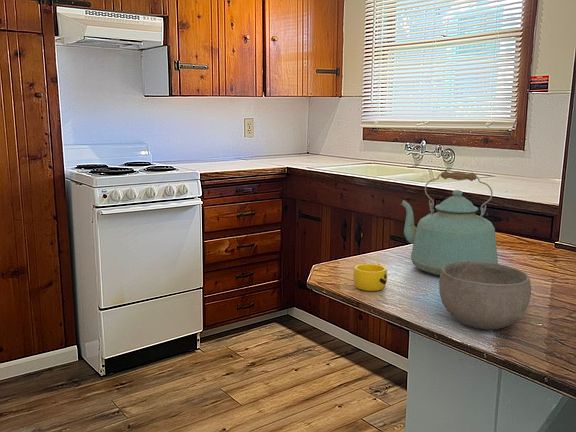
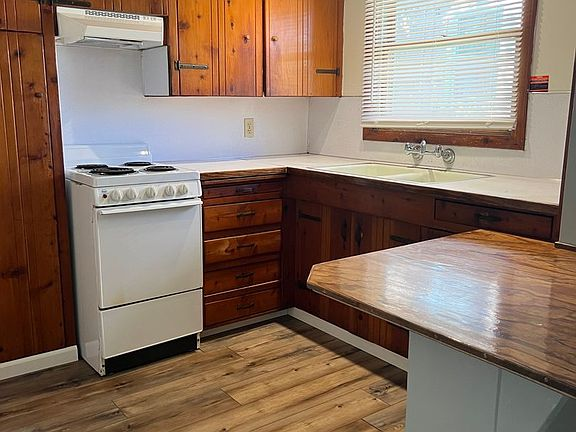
- cup (371, 276)
- bowl (483, 297)
- kettle (447, 220)
